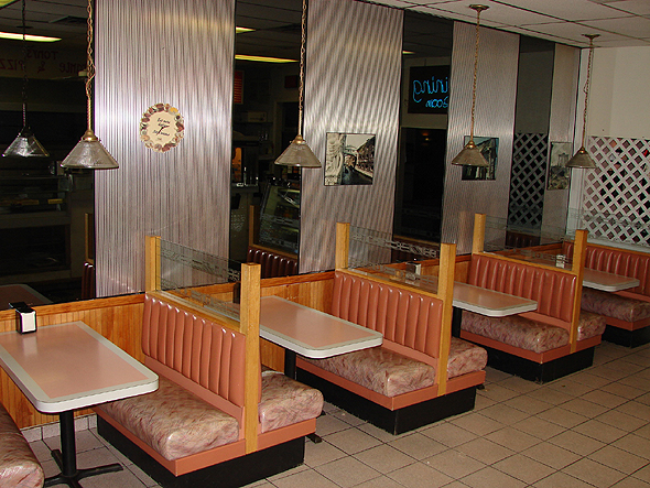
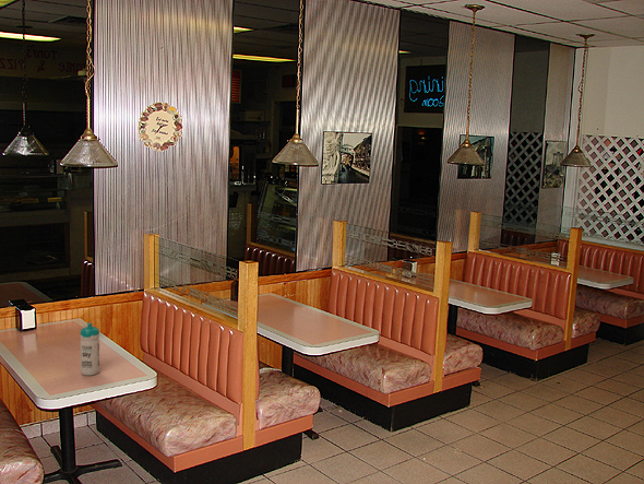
+ water bottle (90, 347)
